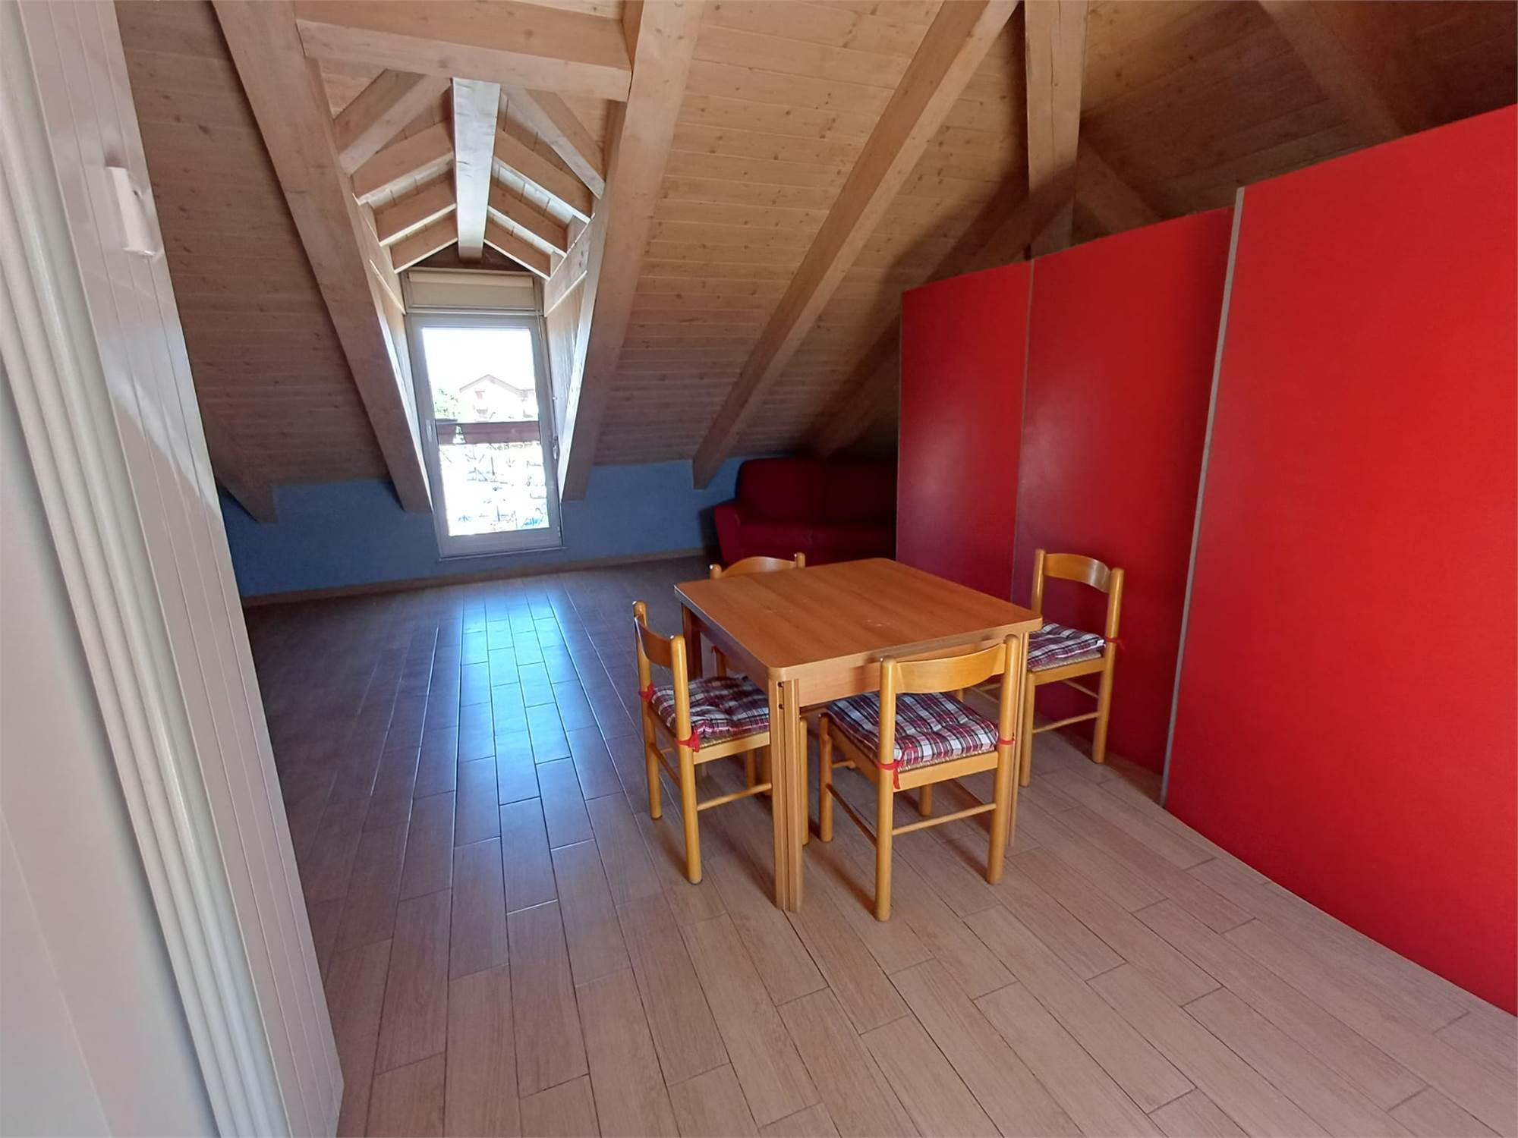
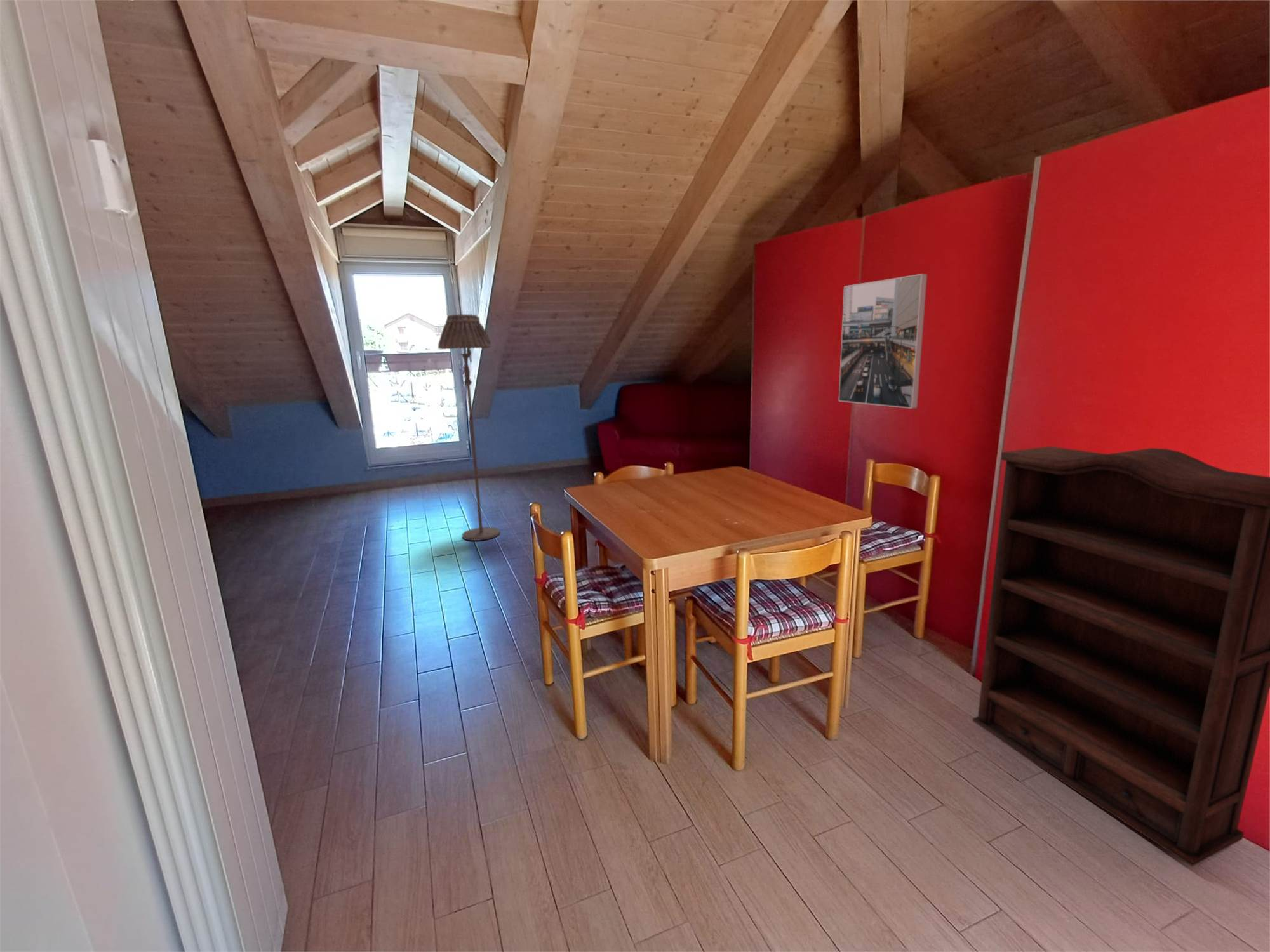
+ bookshelf (1113, 623)
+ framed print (878, 343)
+ floor lamp (472, 429)
